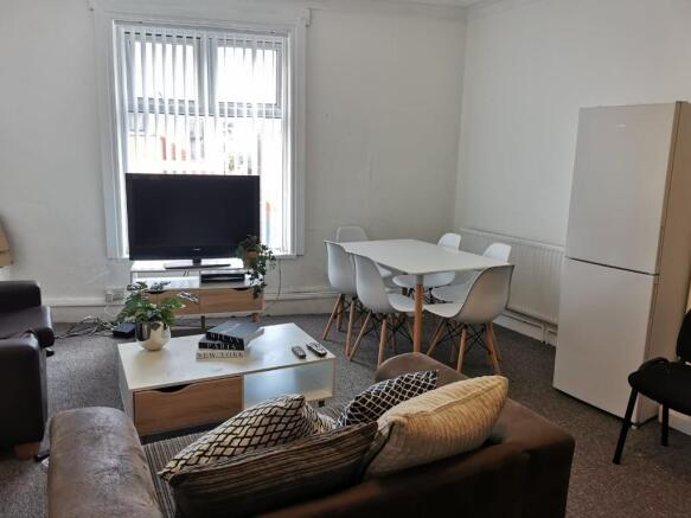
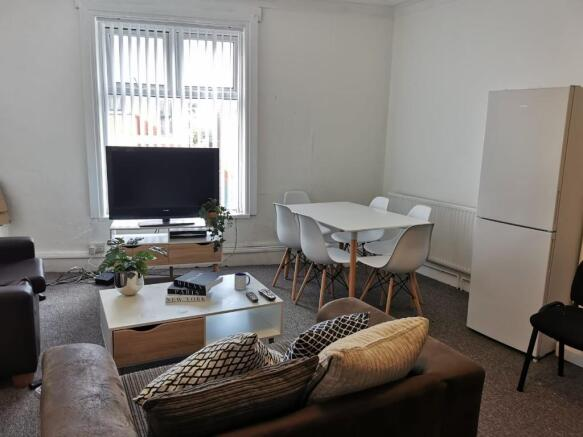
+ mug (242, 280)
